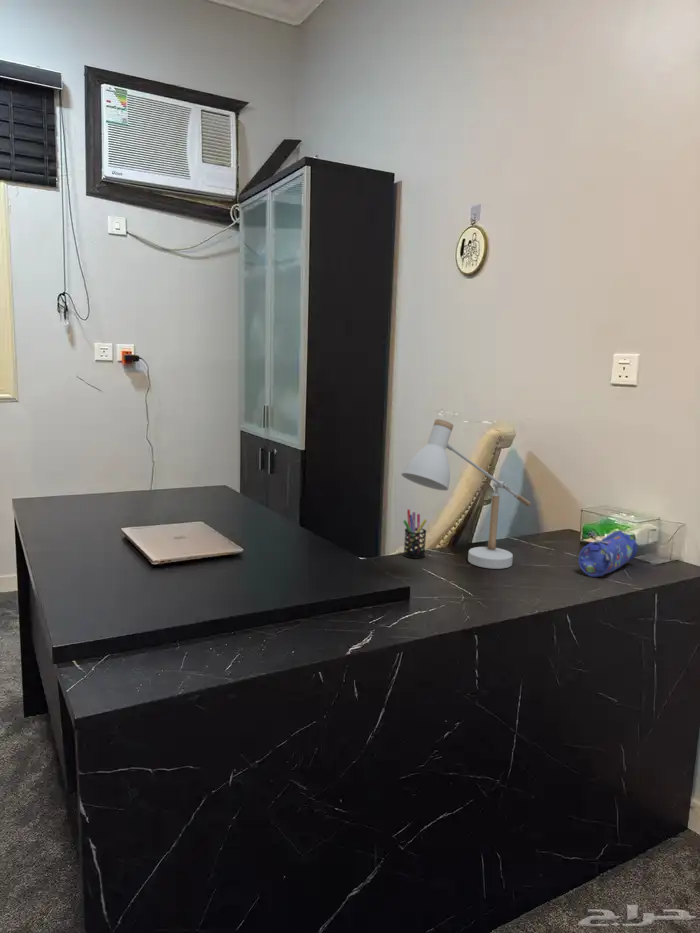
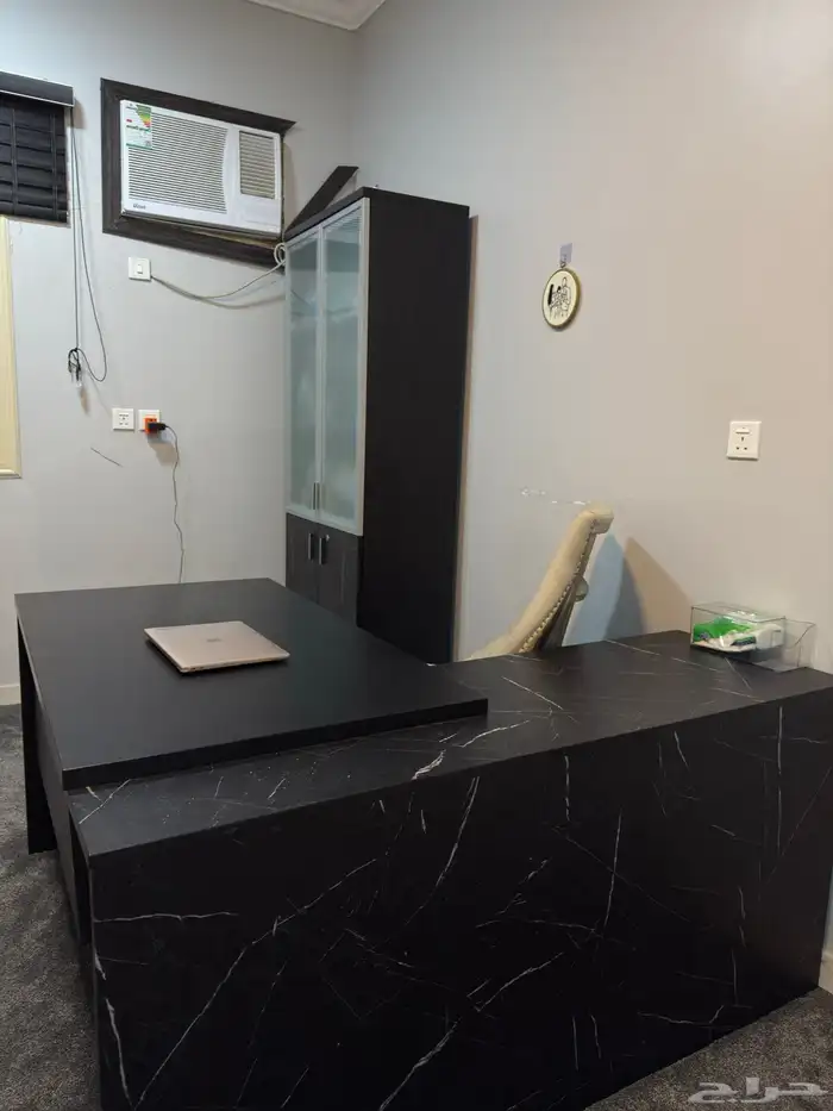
- pencil case (608, 552)
- pen holder (412, 533)
- desk lamp (492, 494)
